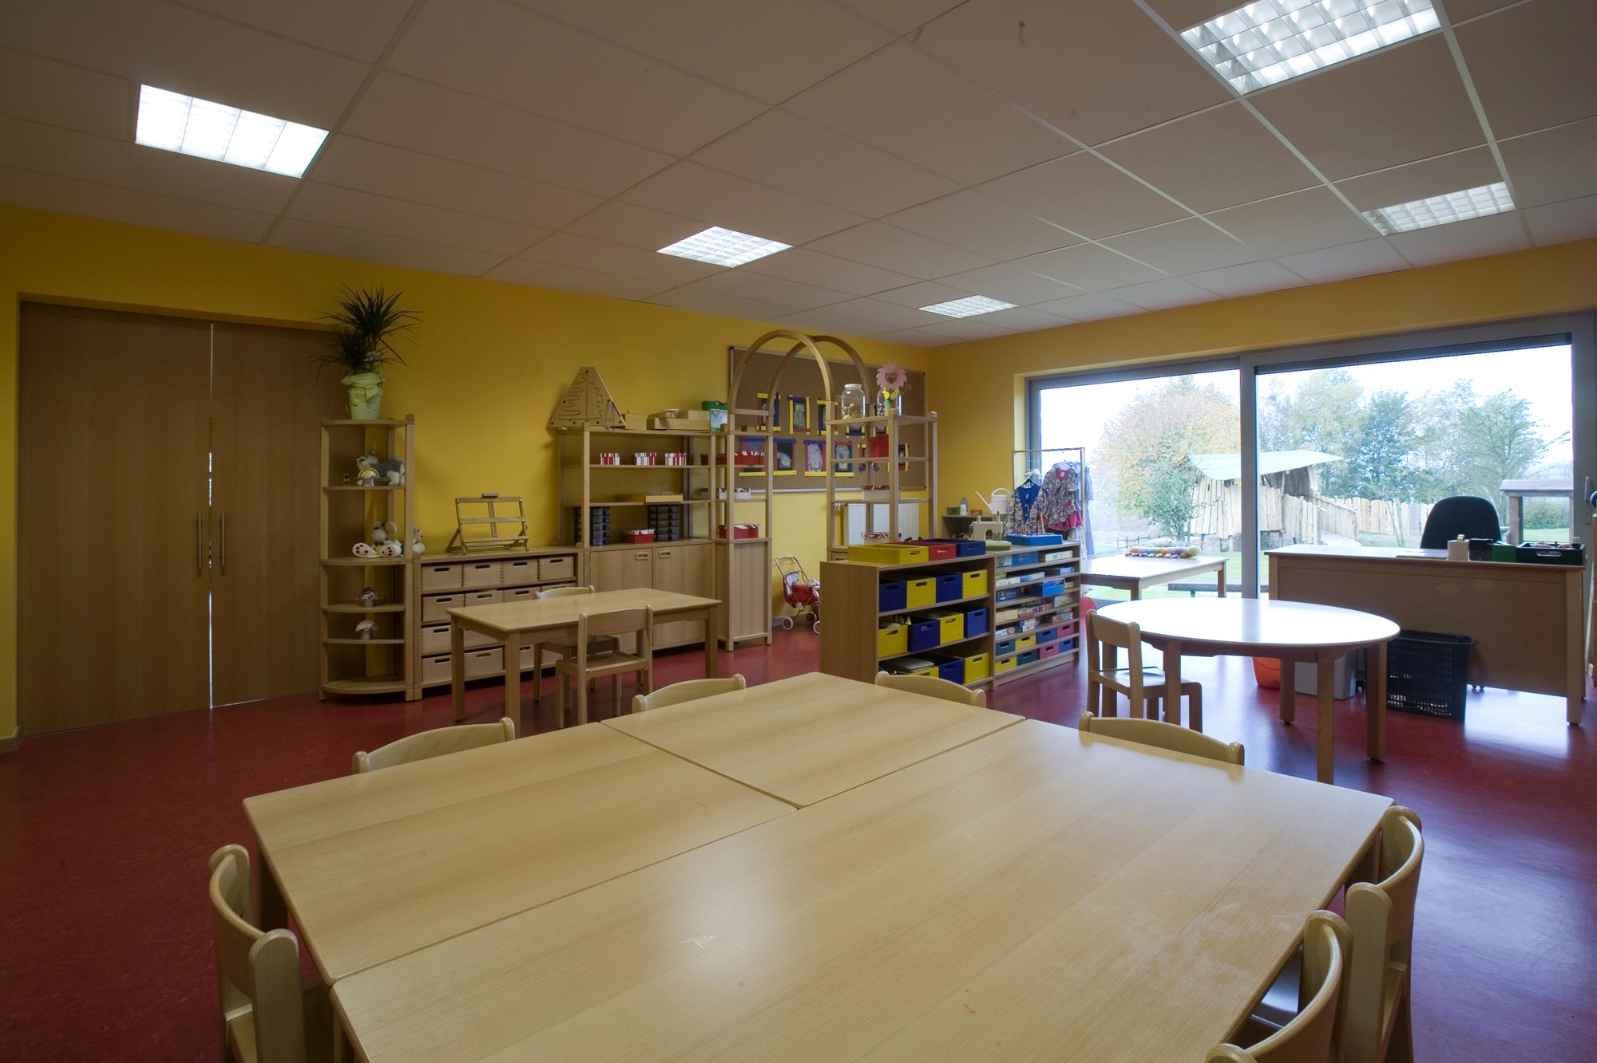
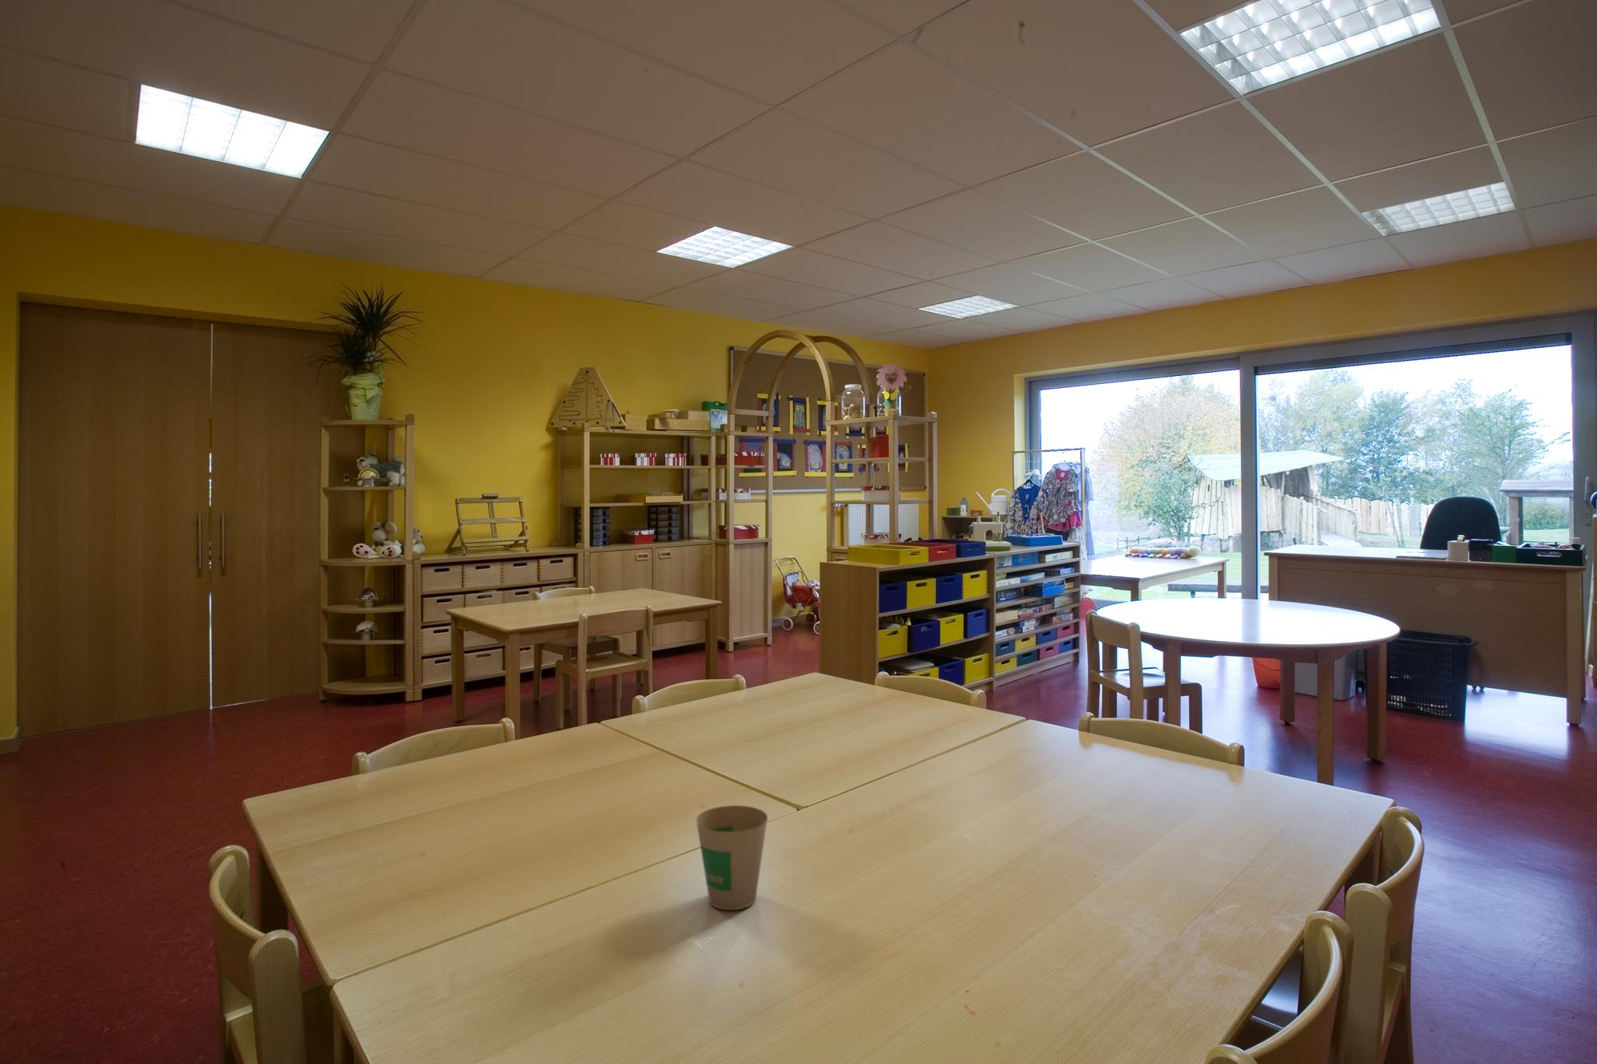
+ paper cup (733, 859)
